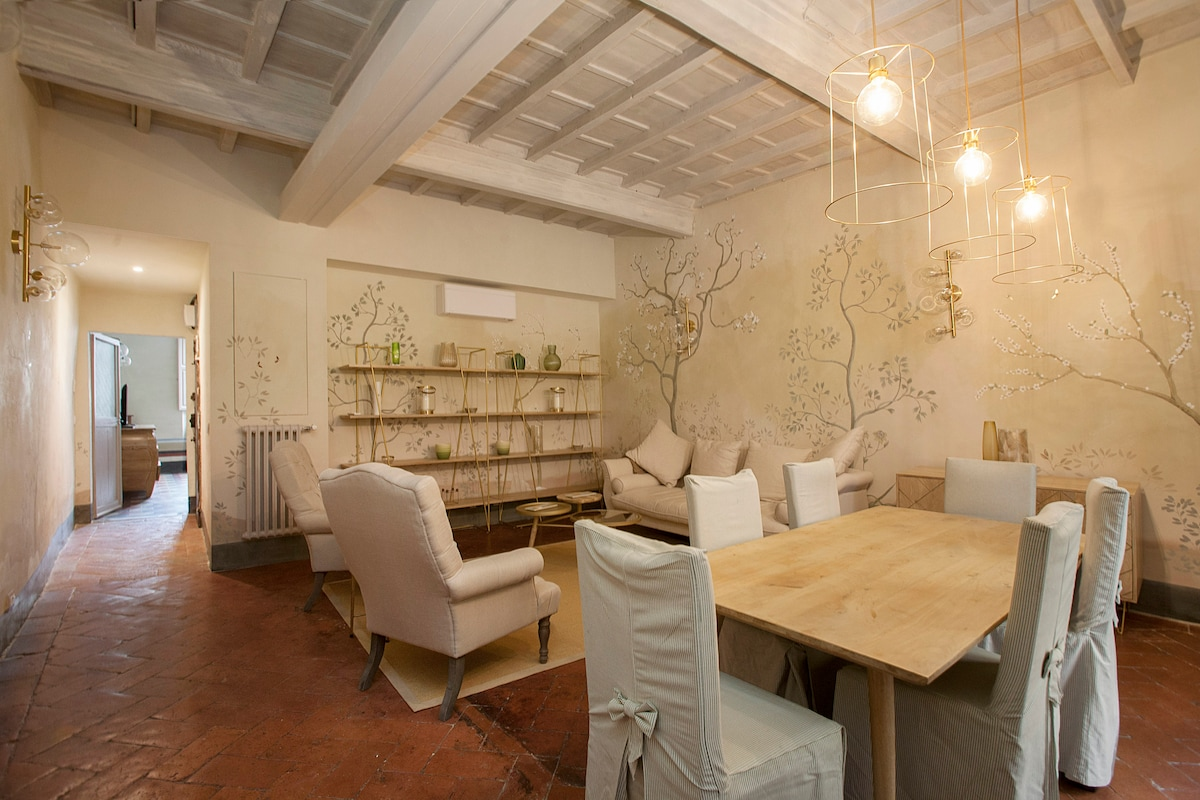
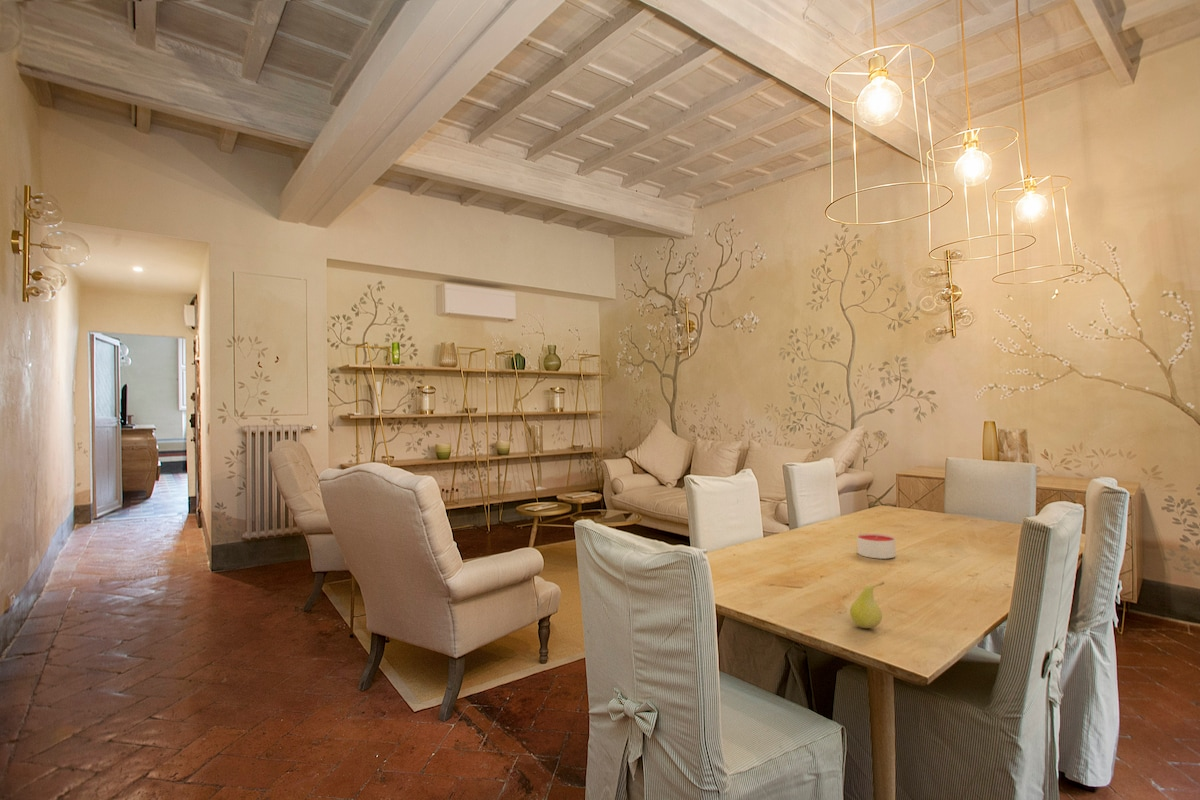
+ fruit (867, 603)
+ candle (876, 545)
